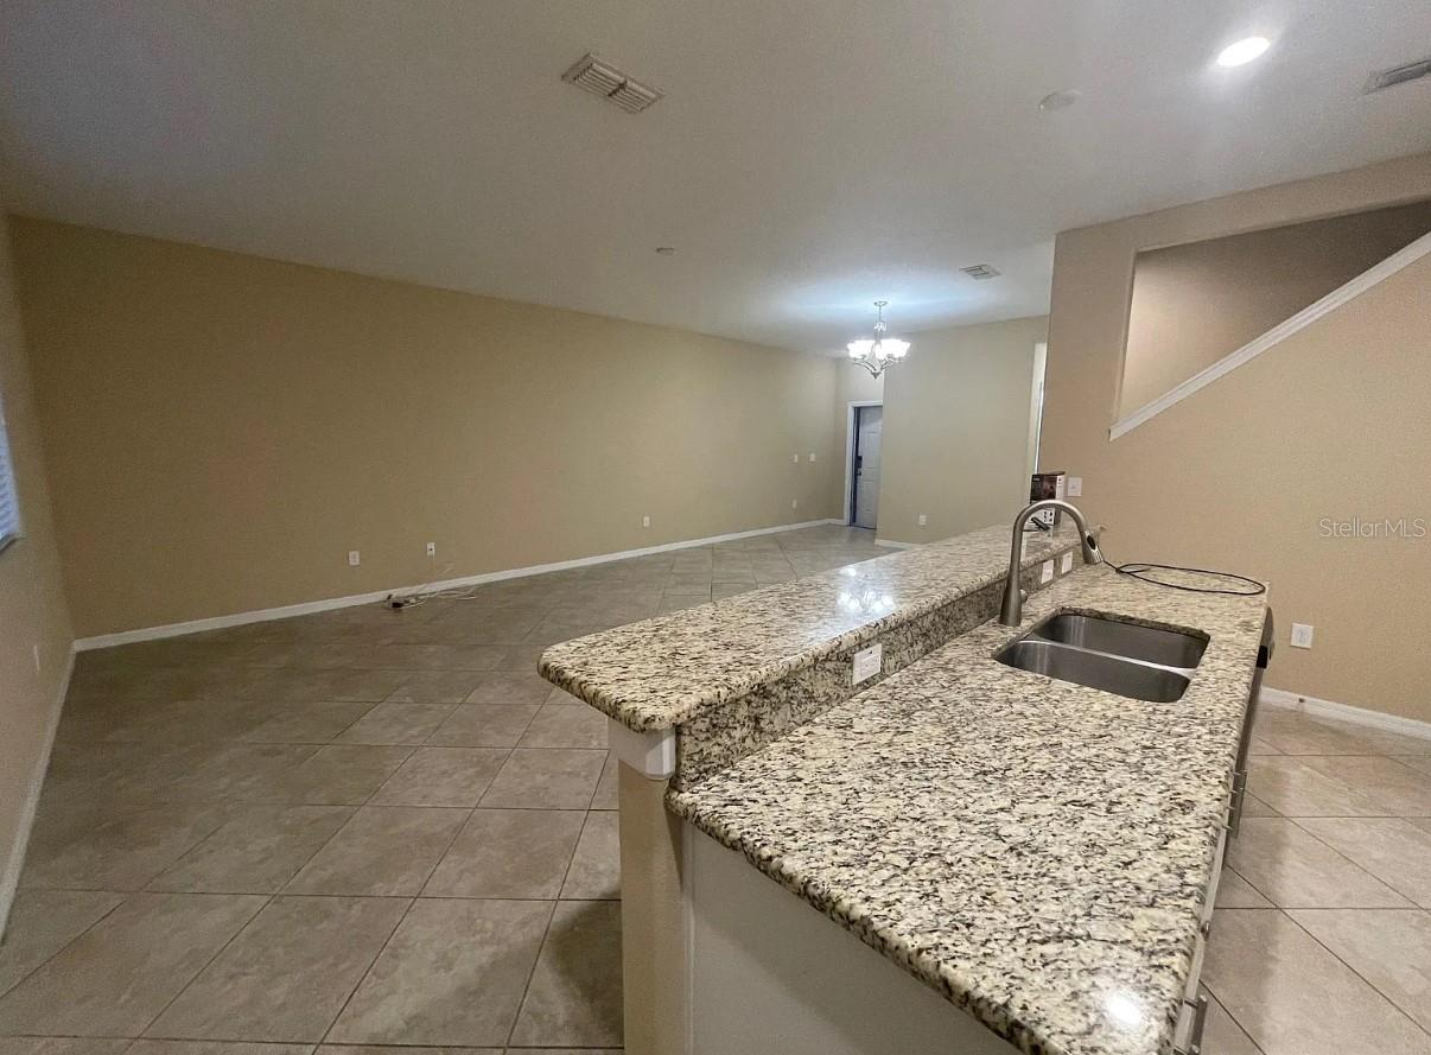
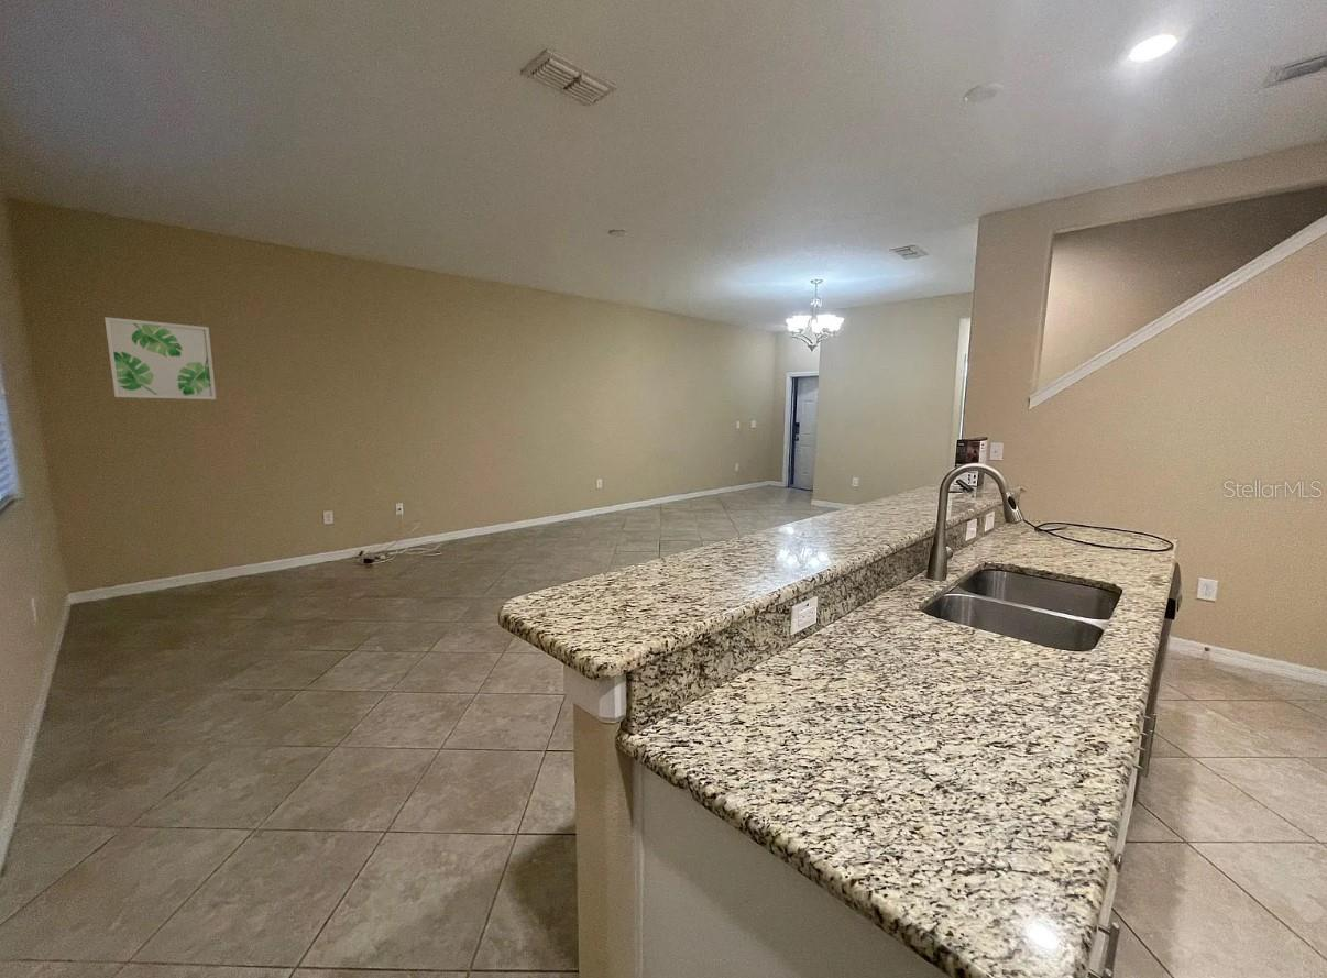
+ wall art (163, 361)
